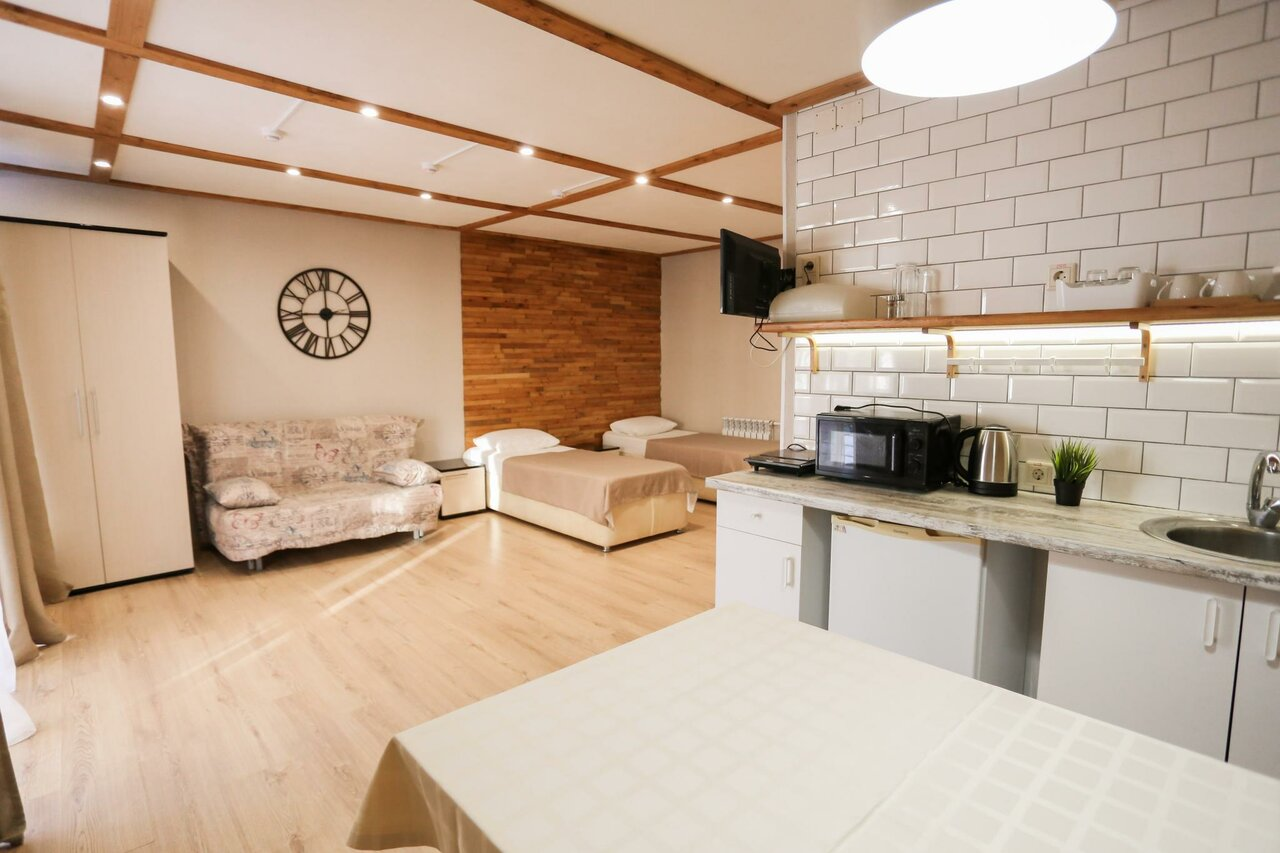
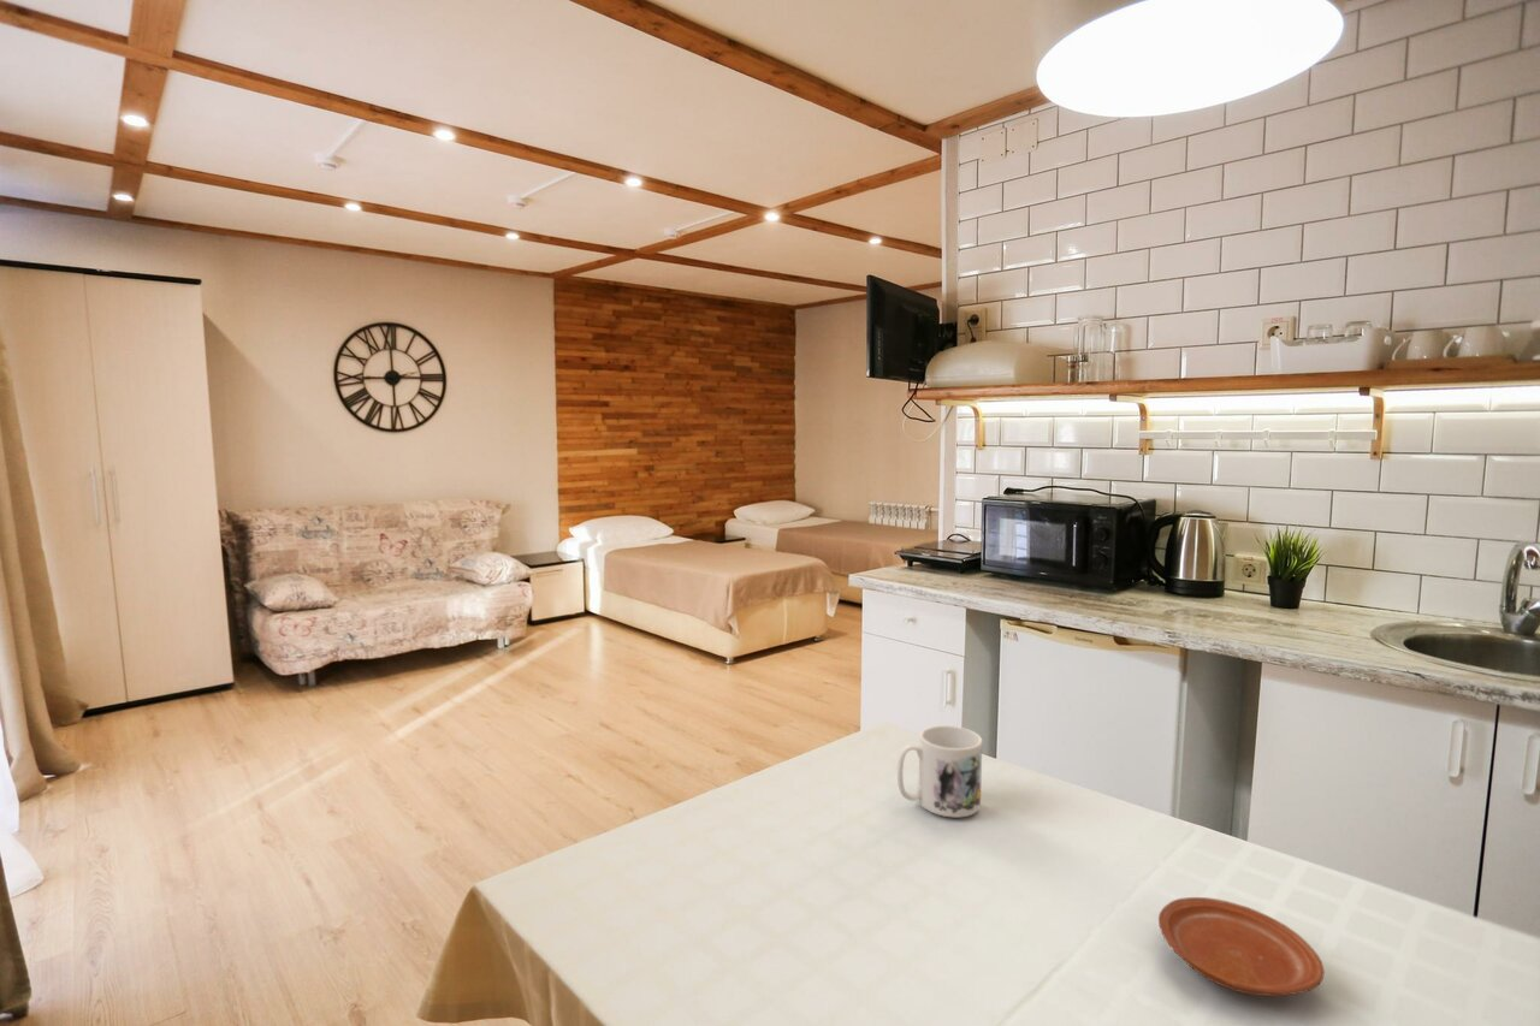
+ plate (1236, 954)
+ mug (938, 771)
